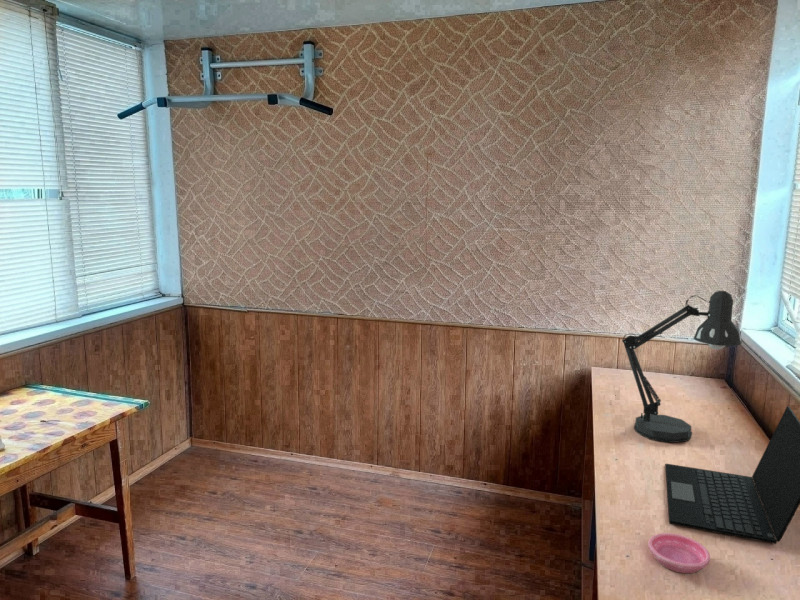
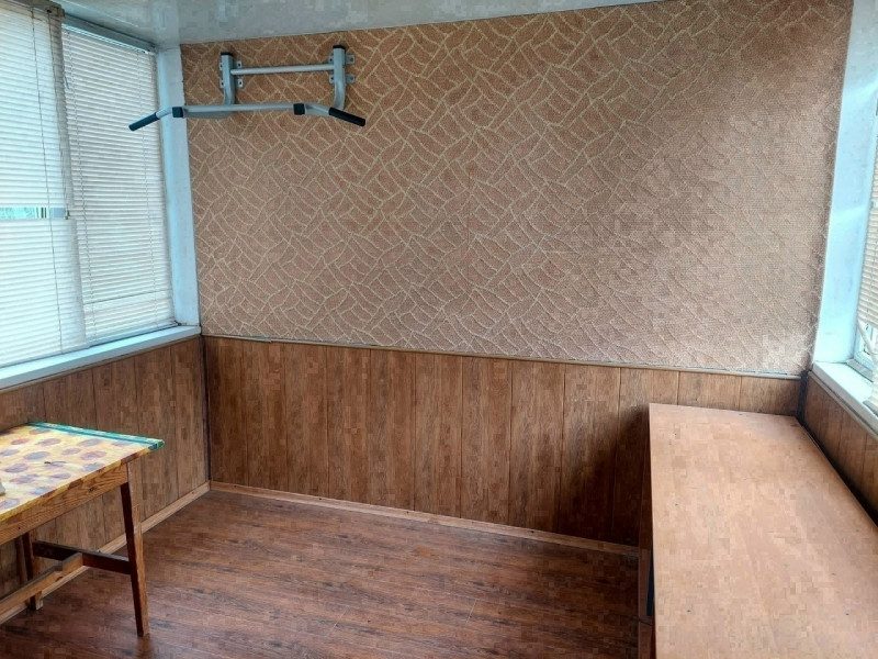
- desk lamp (696, 340)
- laptop (729, 473)
- saucer (678, 554)
